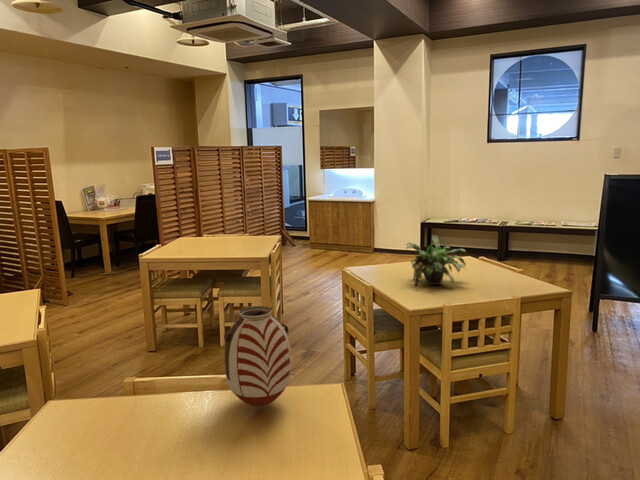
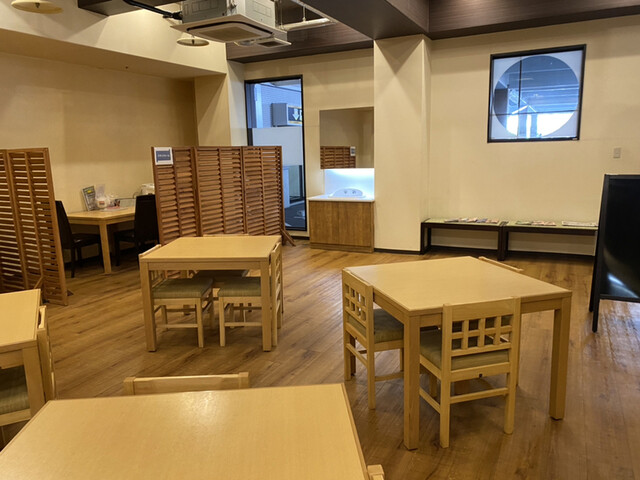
- vase (258, 359)
- potted plant (435, 260)
